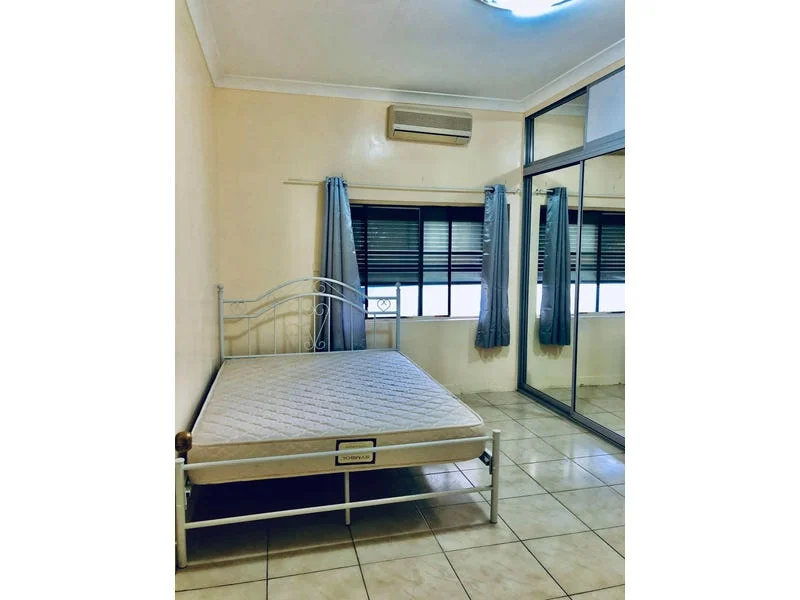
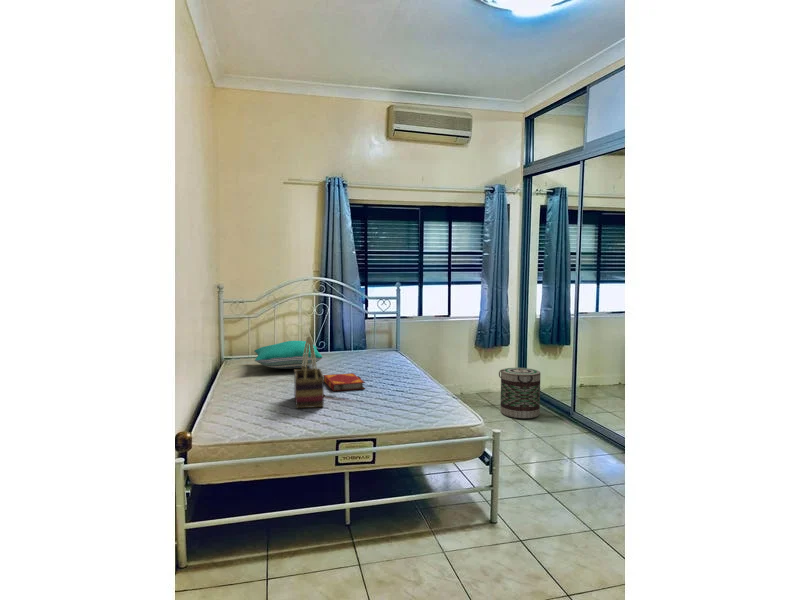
+ woven basket (308, 369)
+ basket (518, 390)
+ pillow (287, 354)
+ hardback book (343, 381)
